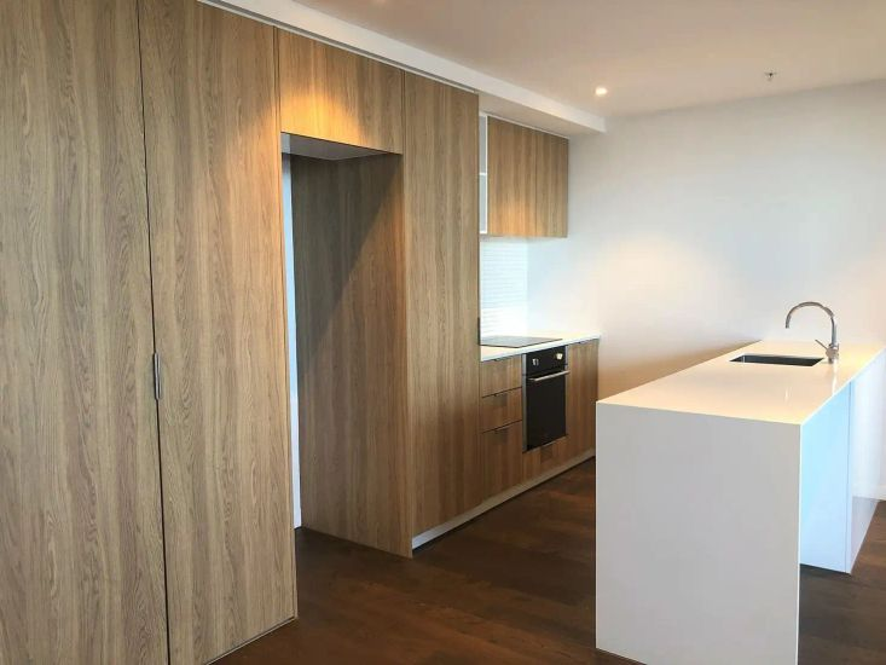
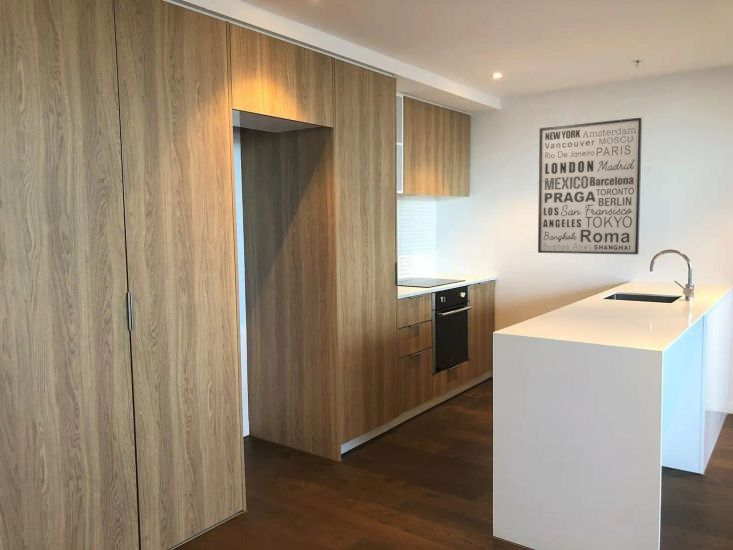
+ wall art (587, 189)
